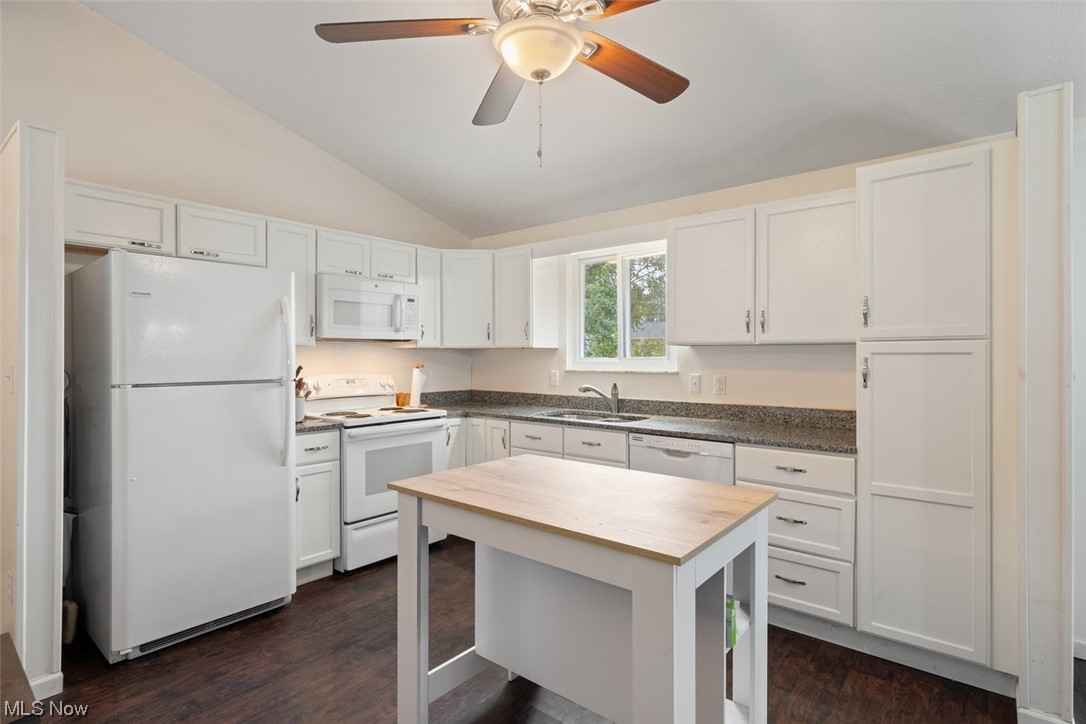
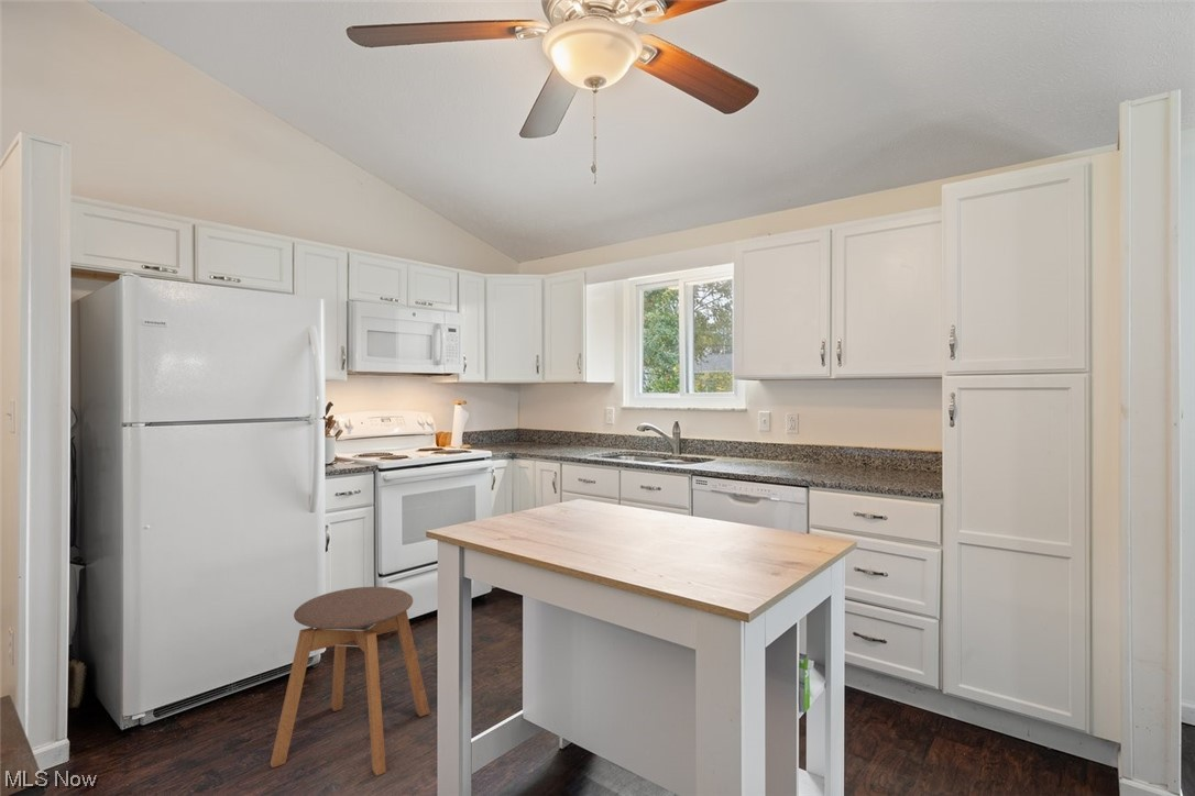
+ stool (365, 667)
